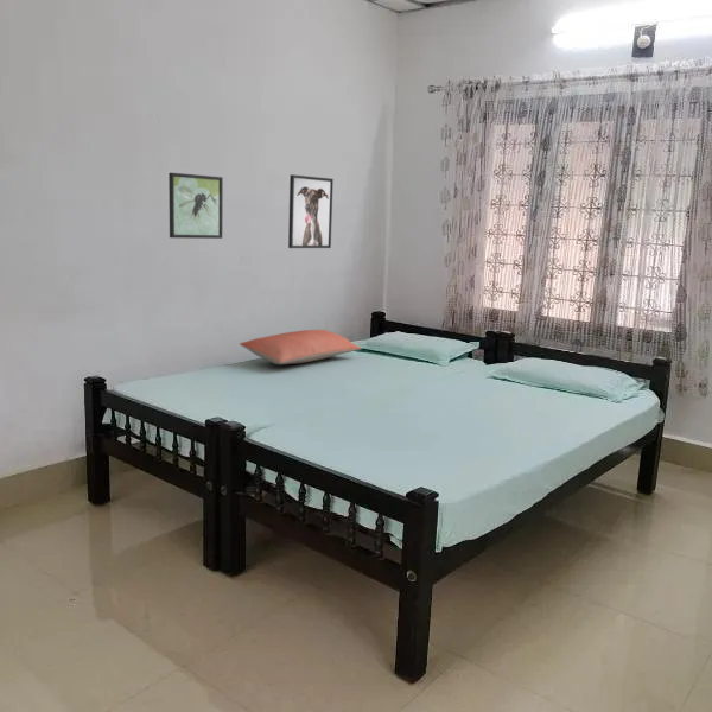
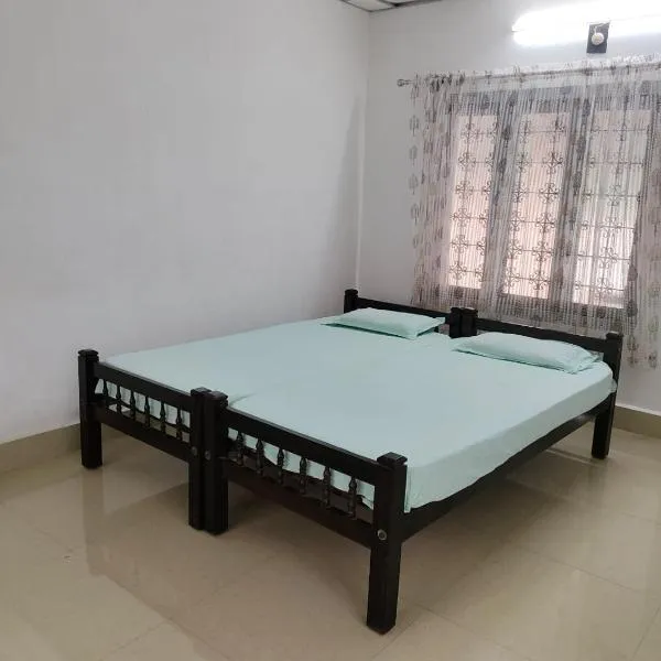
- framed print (311, 212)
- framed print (196, 206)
- pillow (301, 347)
